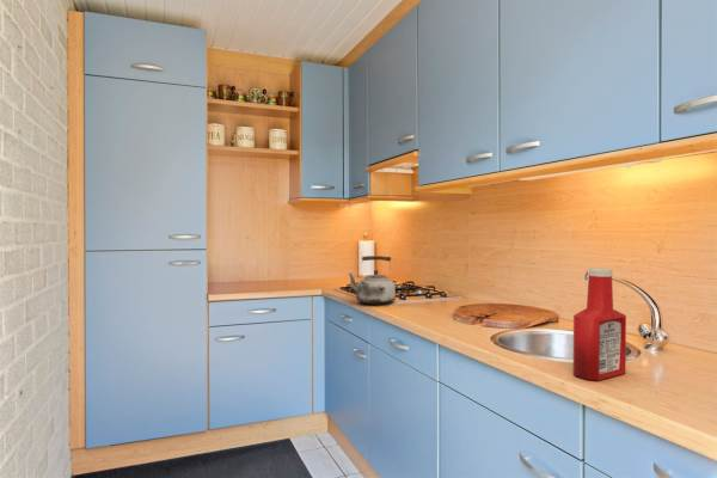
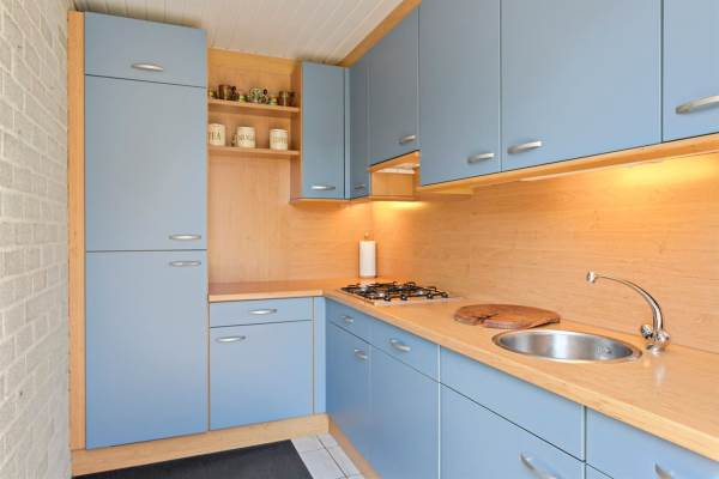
- soap bottle (599, 320)
- kettle (370, 278)
